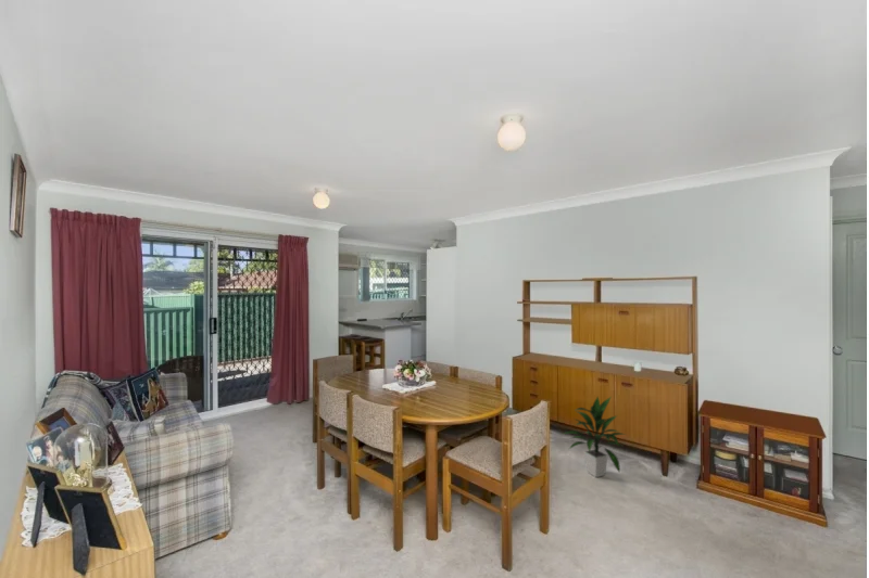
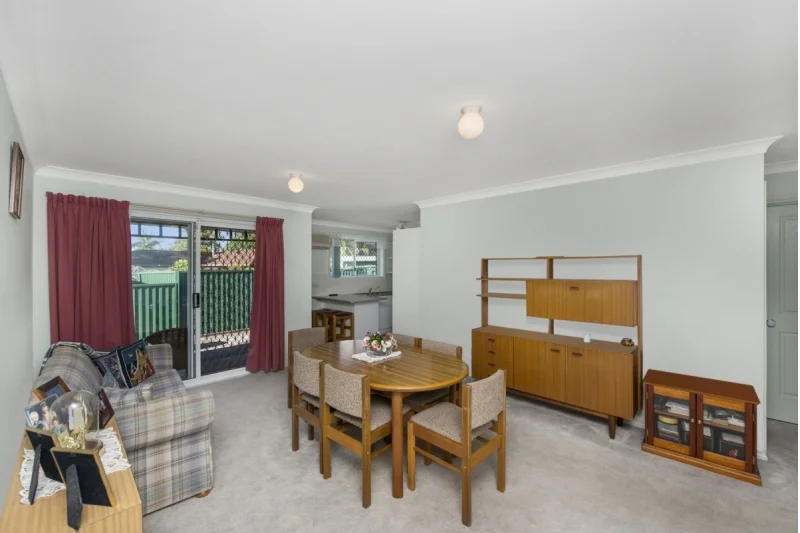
- indoor plant (596, 436)
